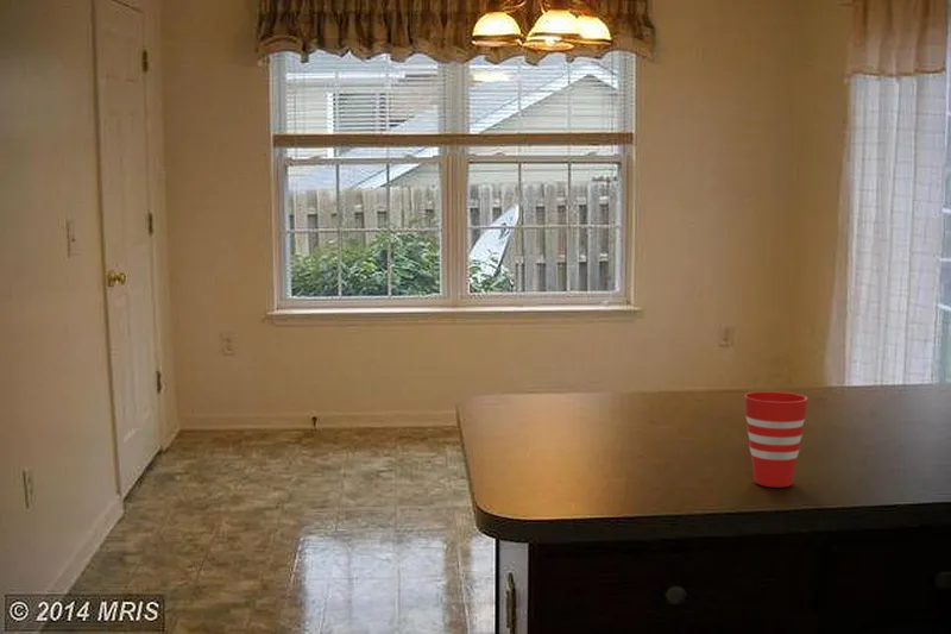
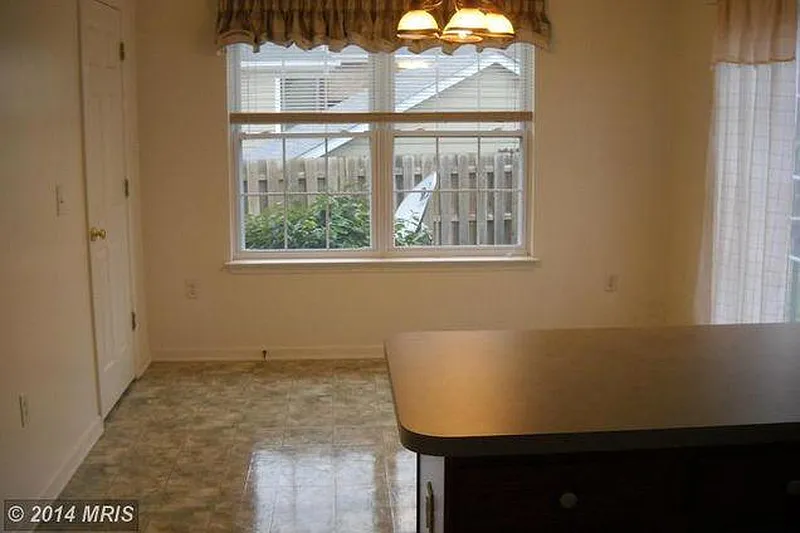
- cup (774, 439)
